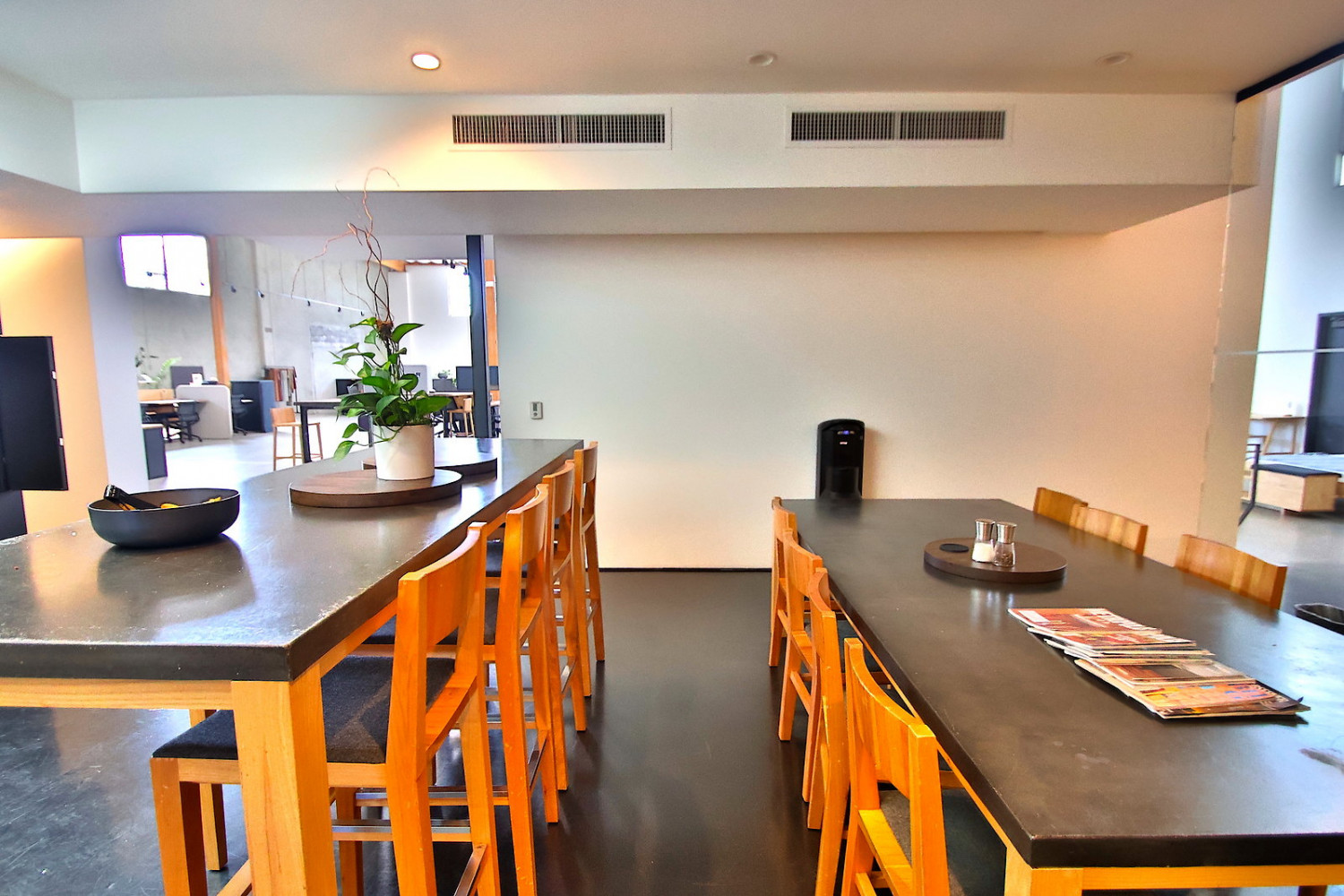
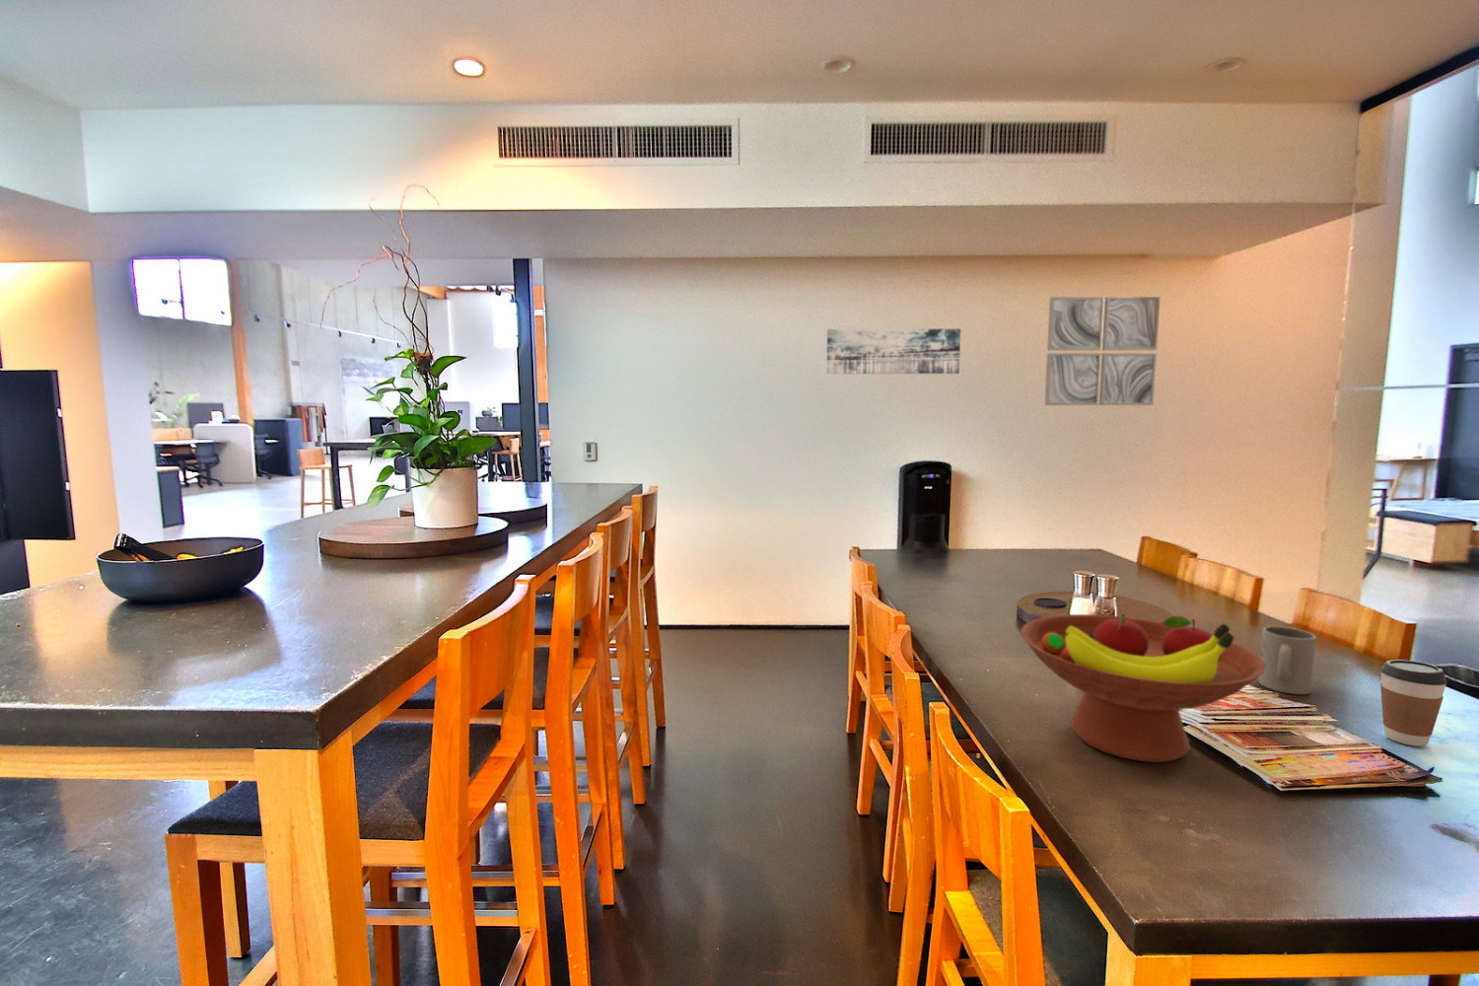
+ coffee cup (1409, 702)
+ wall art (892, 351)
+ mug (1285, 662)
+ fruit bowl (1131, 672)
+ wall art (1100, 353)
